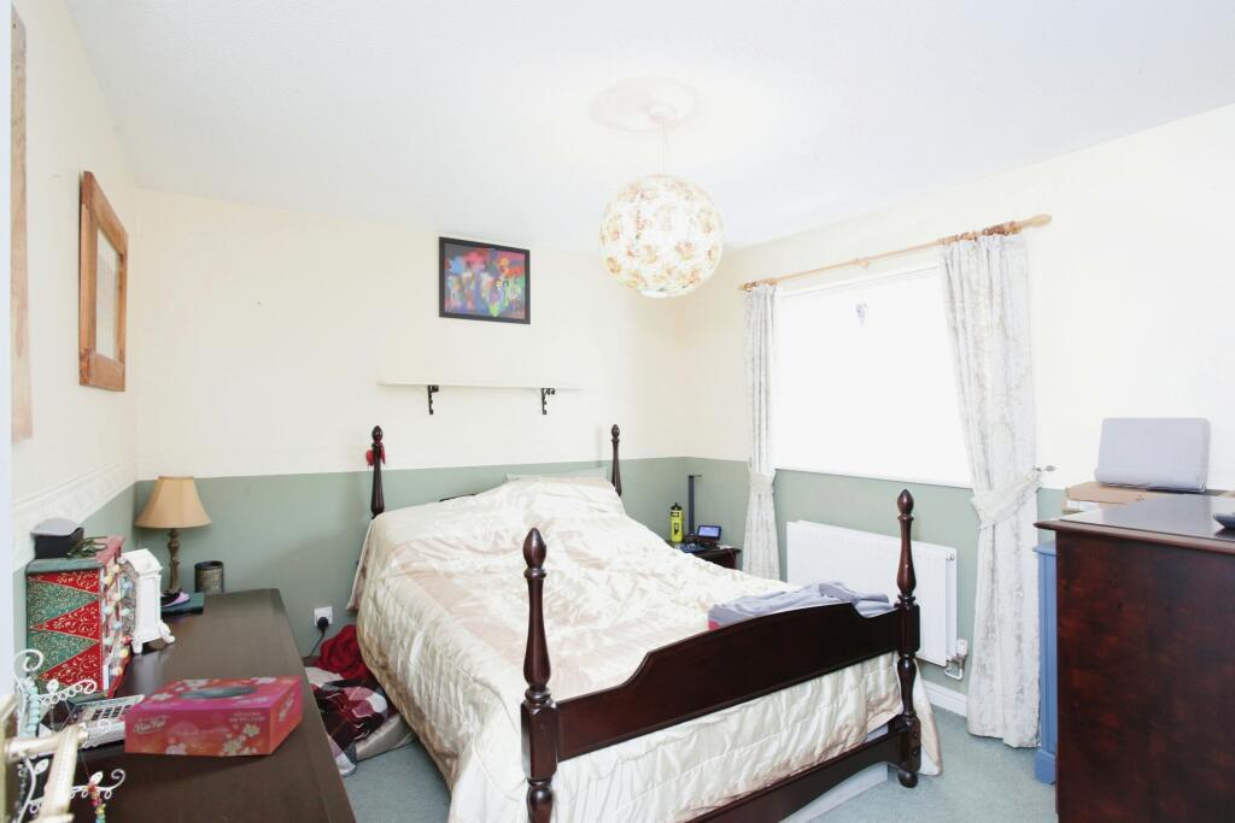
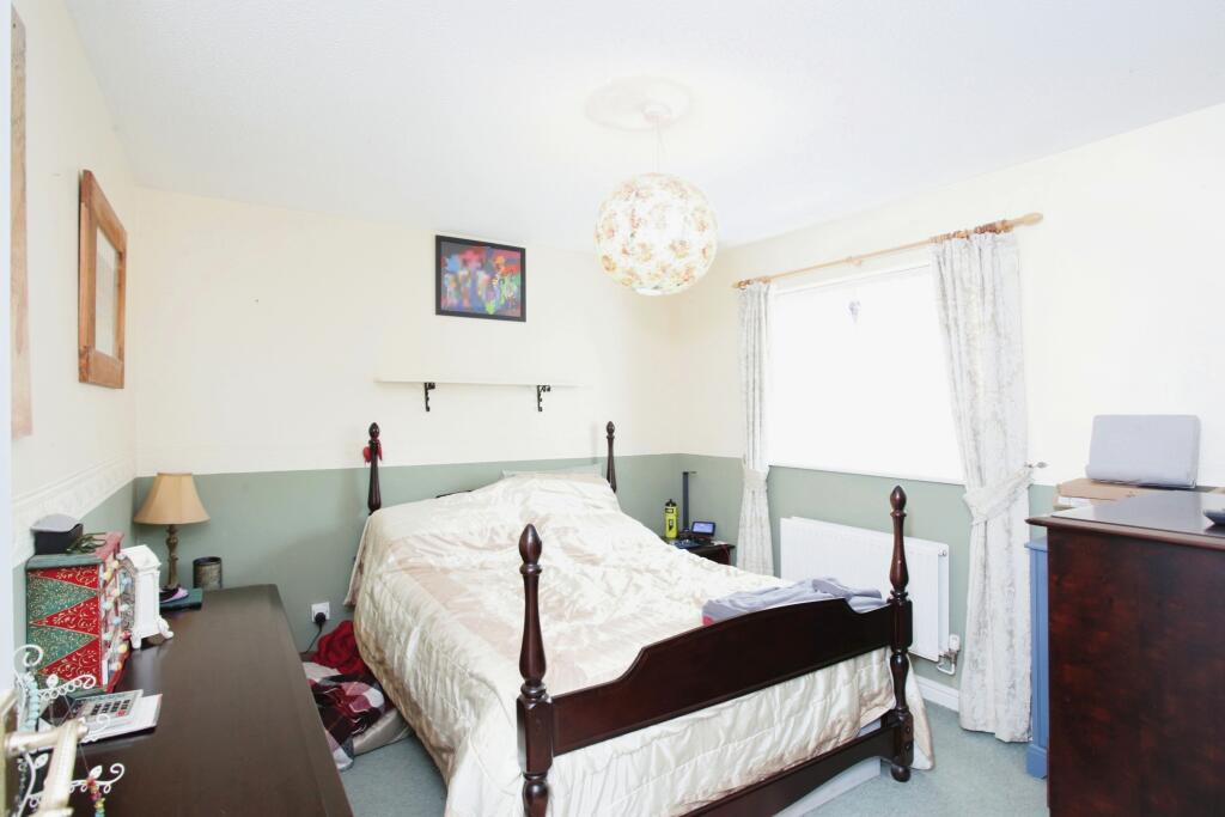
- tissue box (218, 715)
